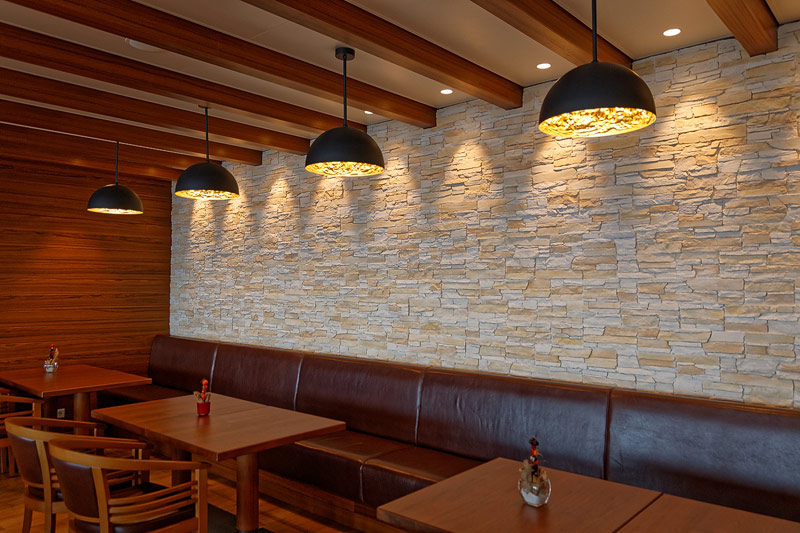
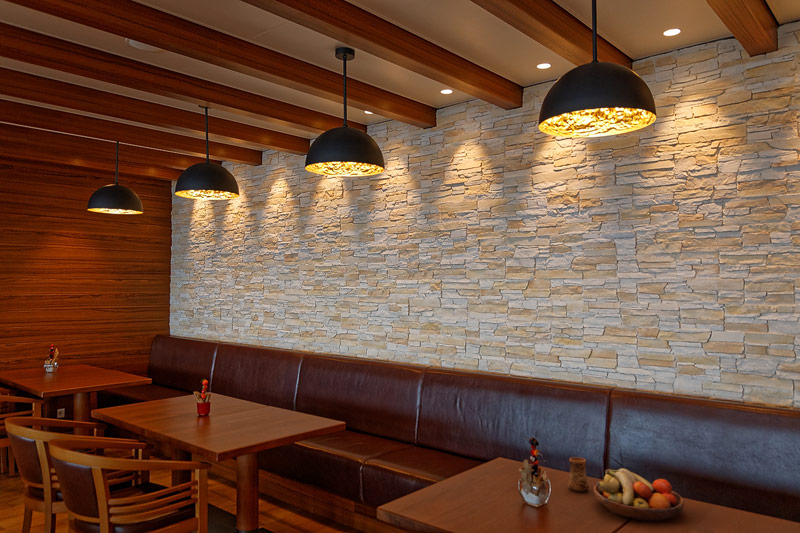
+ cup (578, 474)
+ fruit bowl (637, 490)
